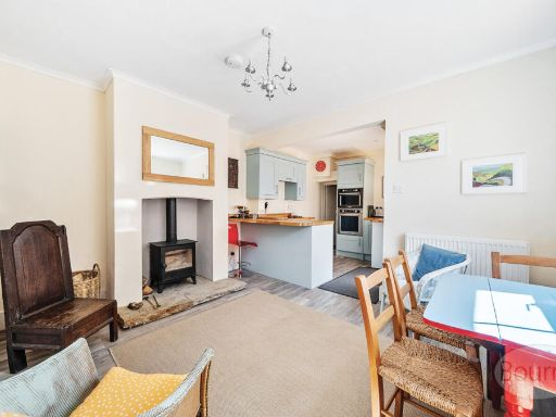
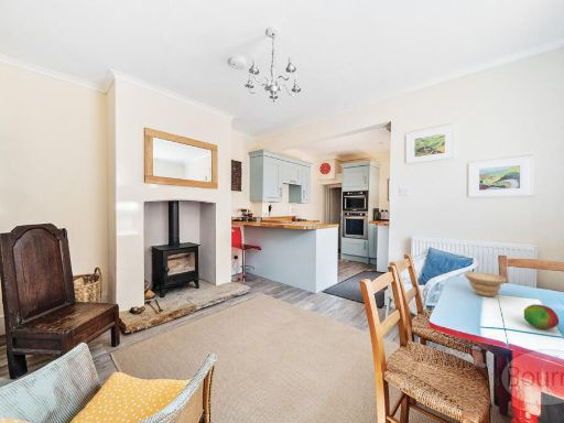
+ fruit (540, 316)
+ bowl (484, 284)
